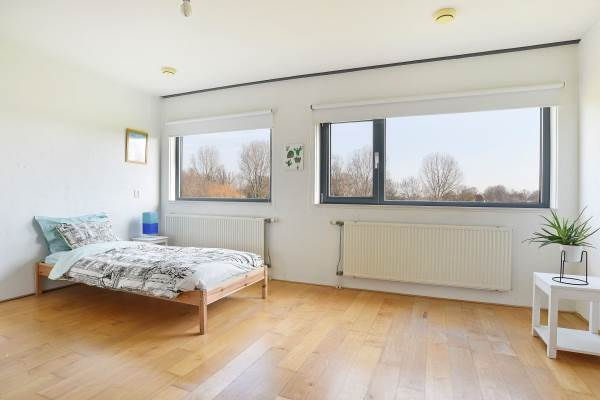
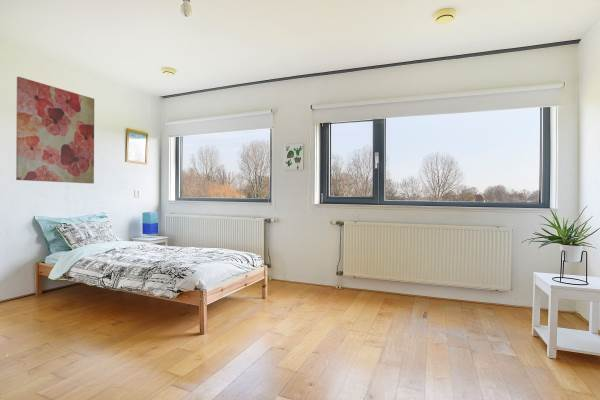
+ wall art (59, 135)
